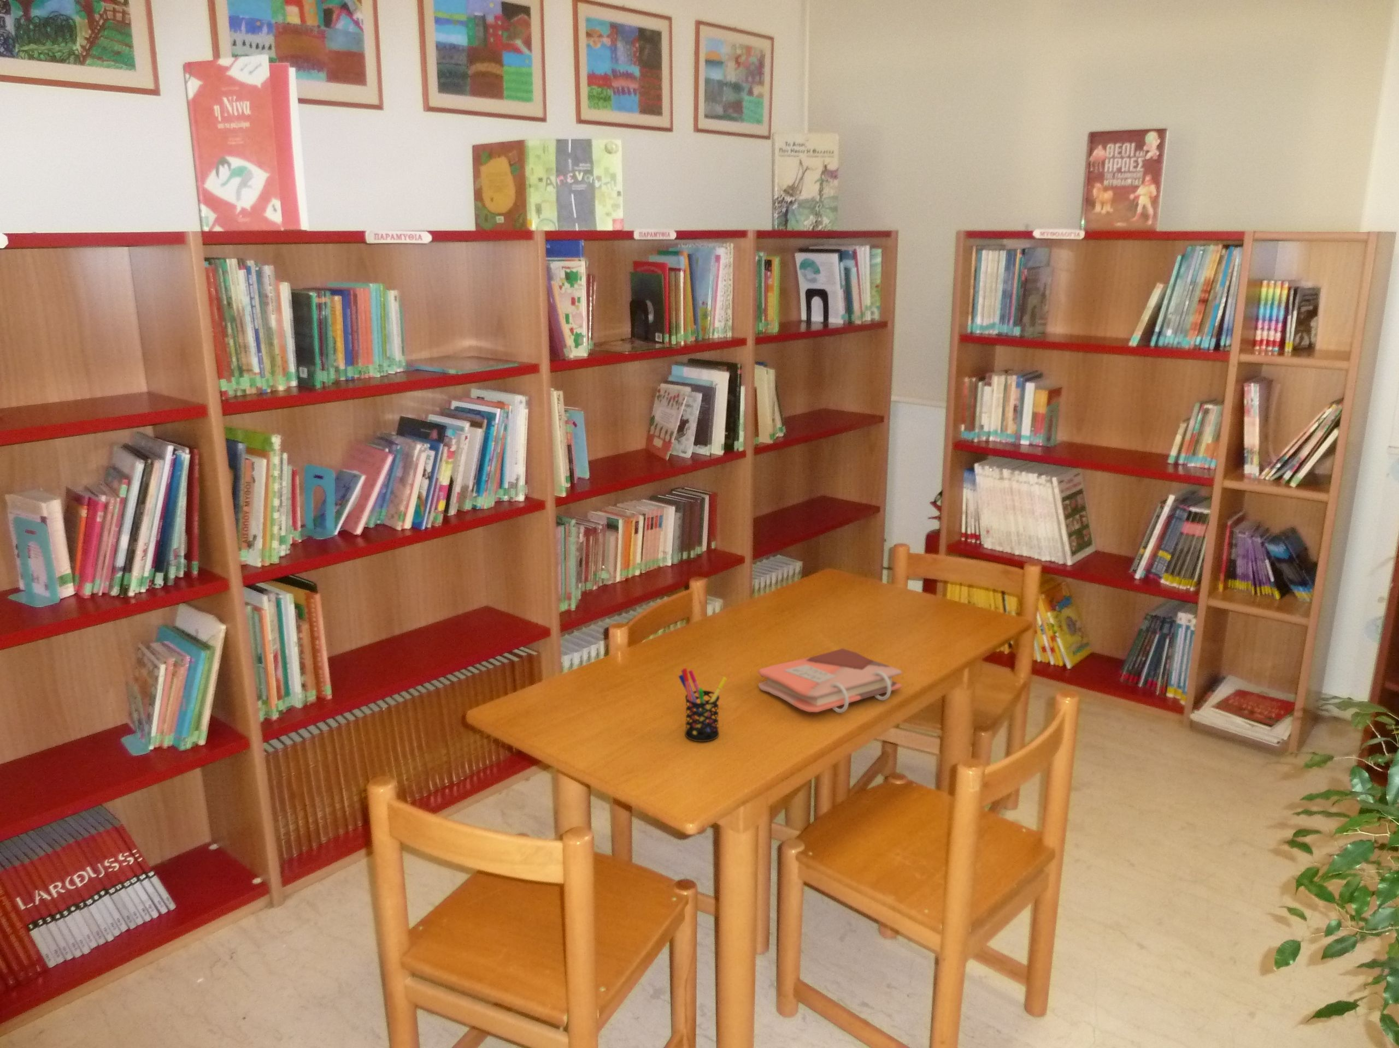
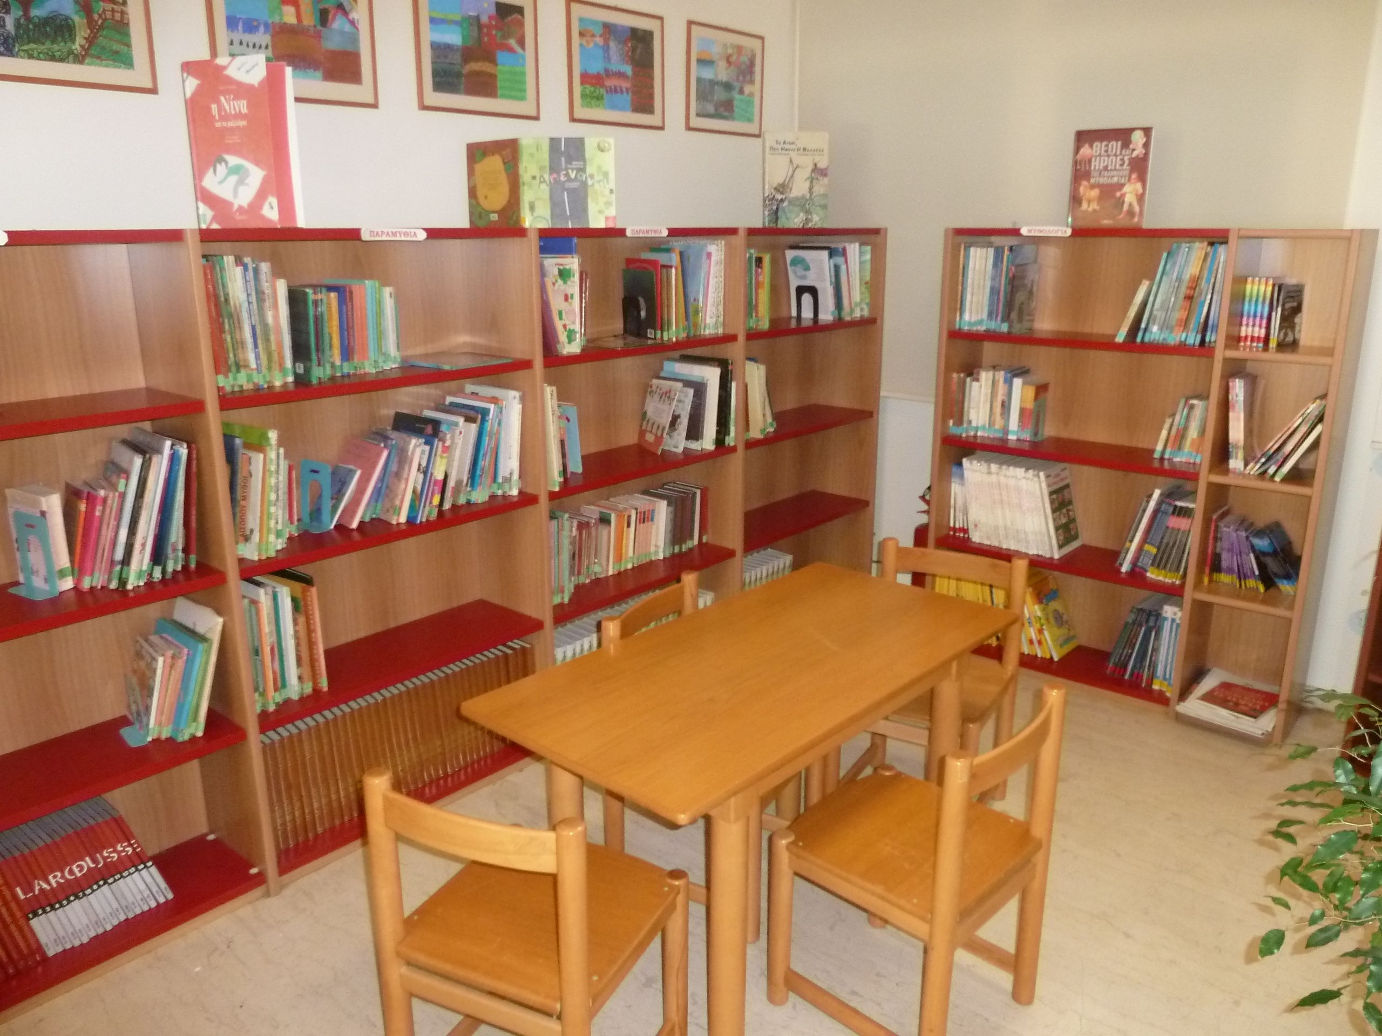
- phonebook (829, 676)
- pen holder (699, 703)
